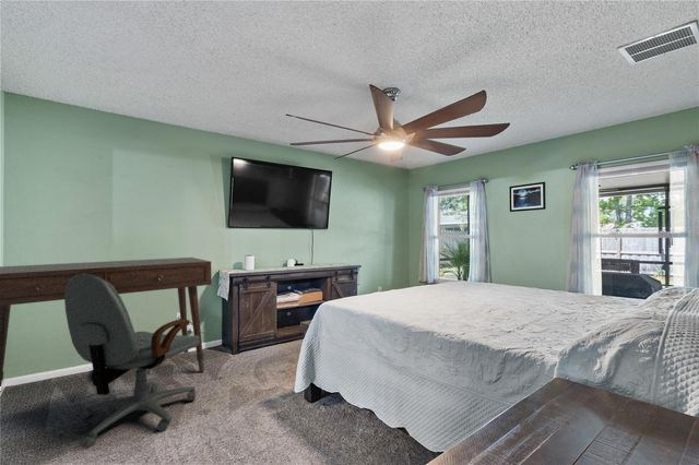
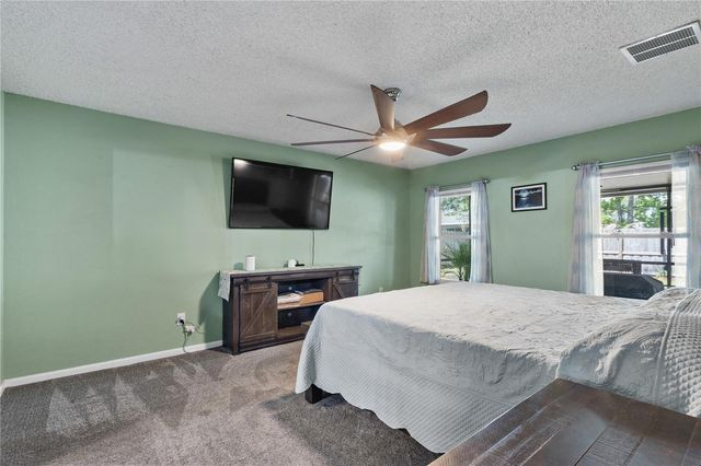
- office chair (140, 339)
- desk (118, 293)
